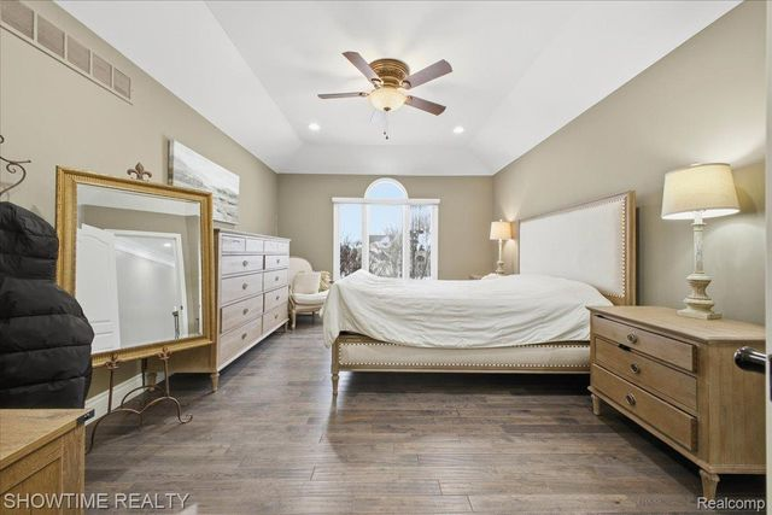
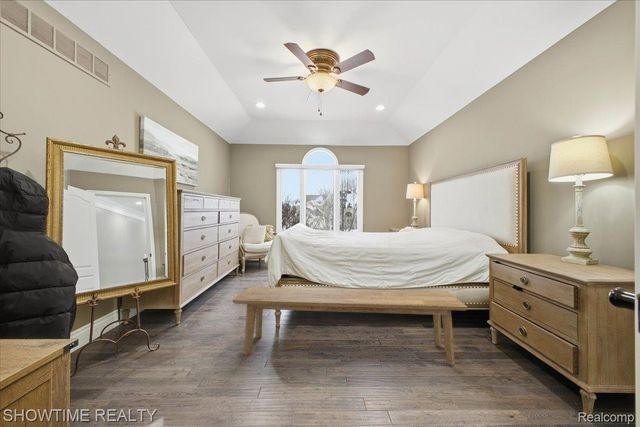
+ bench (345, 311)
